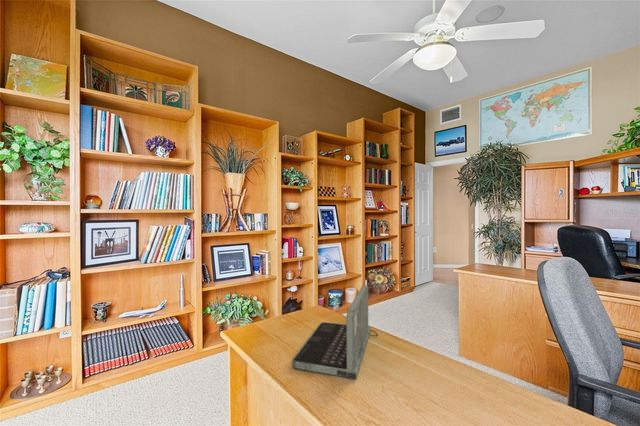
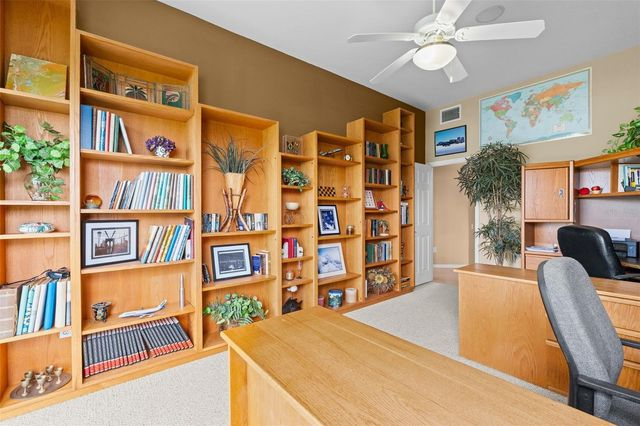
- laptop (340, 324)
